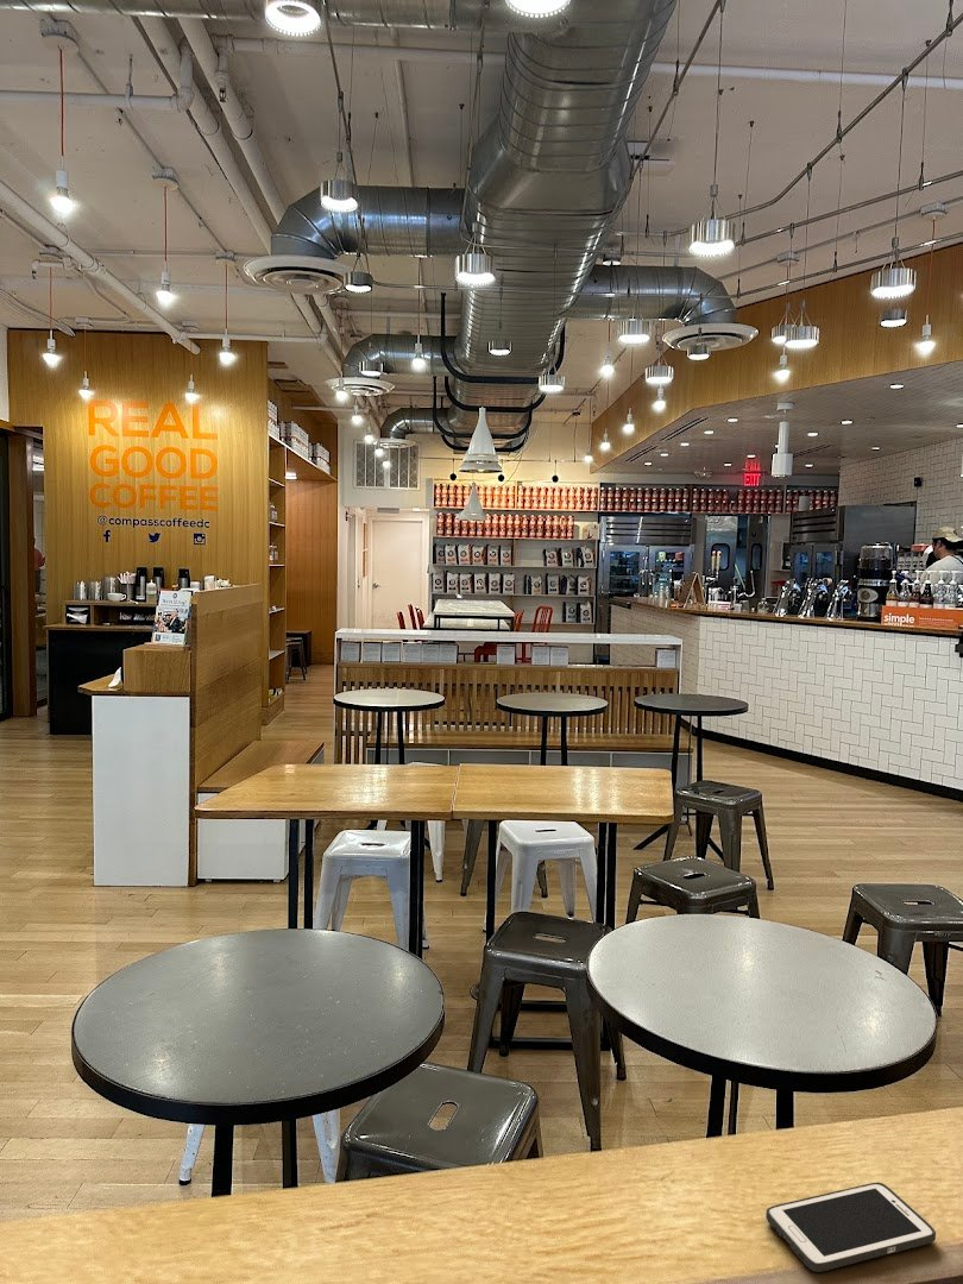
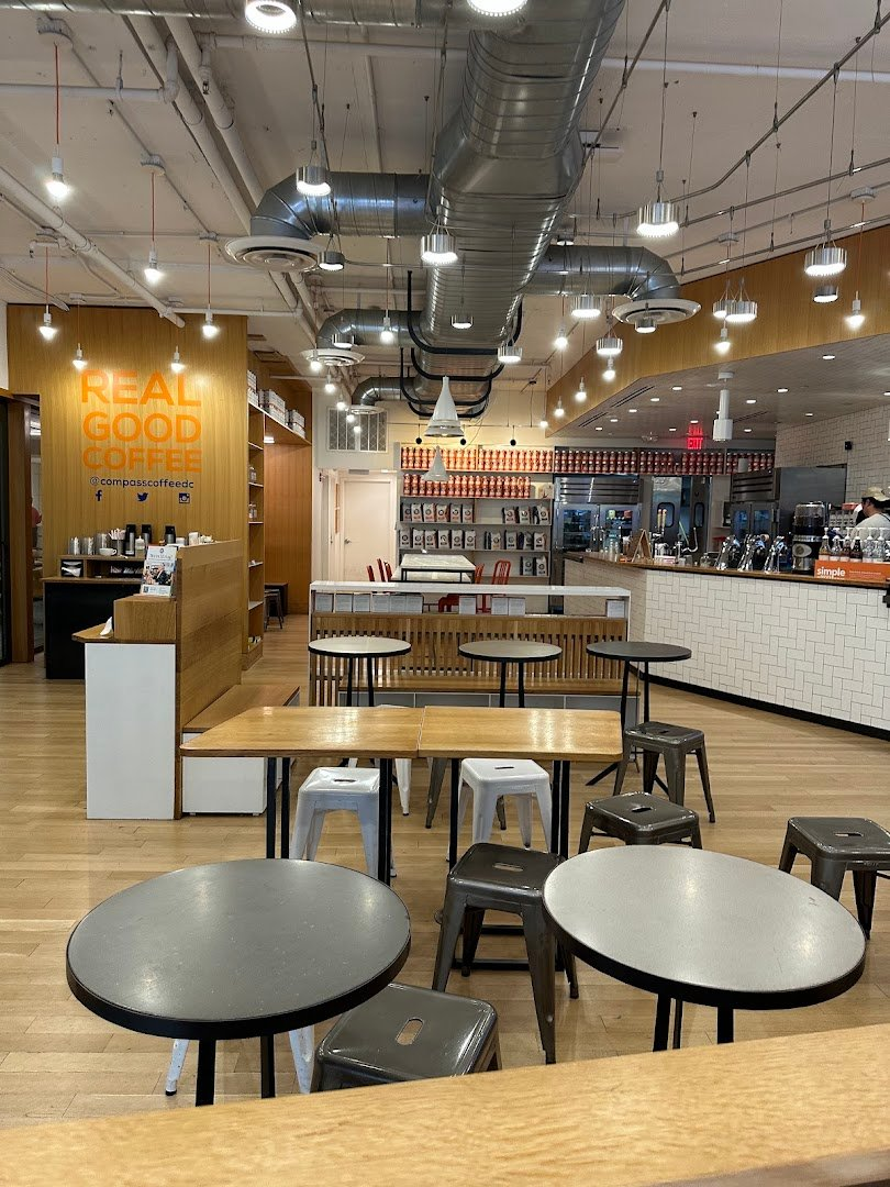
- cell phone (849, 1225)
